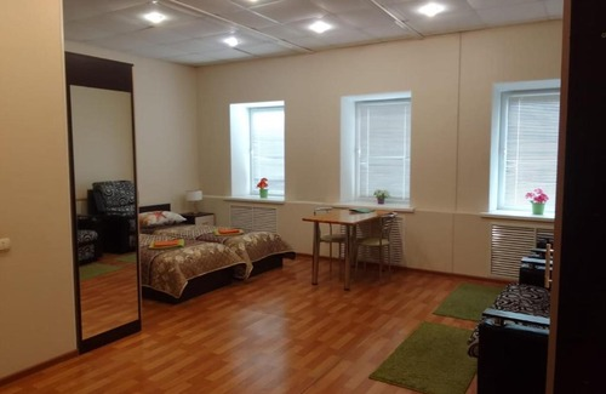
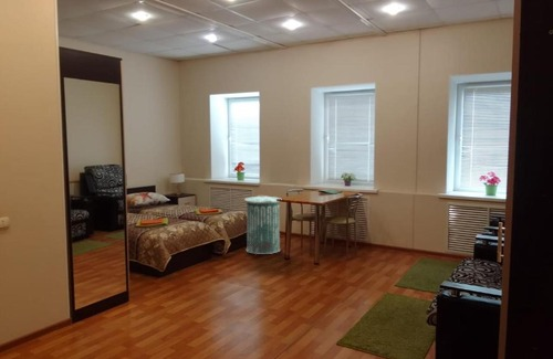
+ trash can (262, 222)
